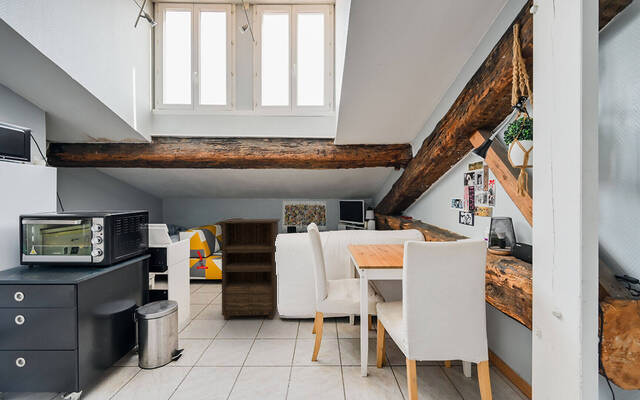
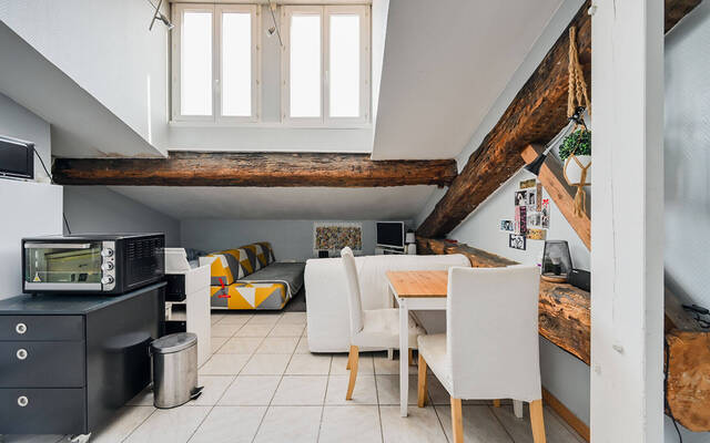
- bookshelf (251, 267)
